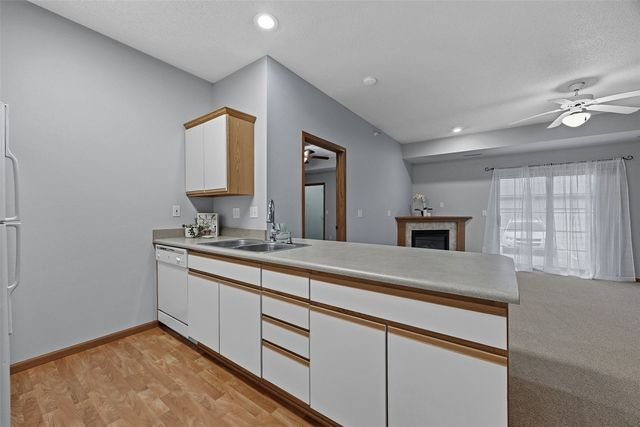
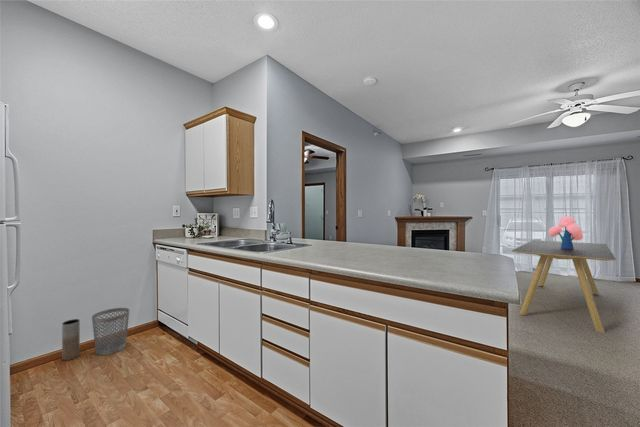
+ bouquet (566, 231)
+ wastebasket (111, 331)
+ vase (71, 339)
+ dining table (576, 271)
